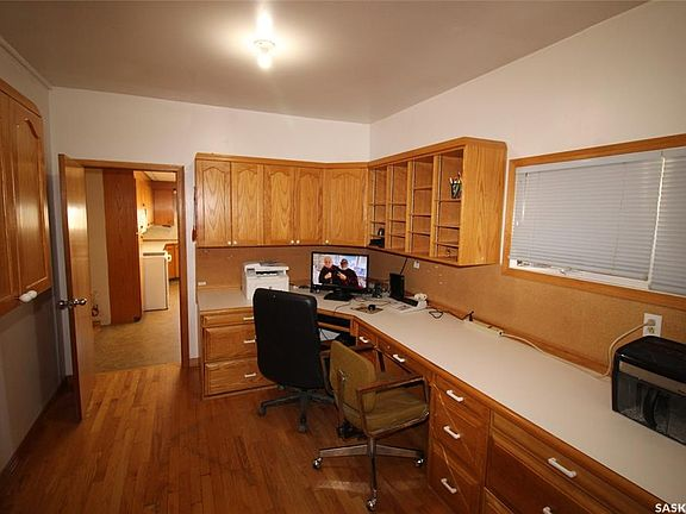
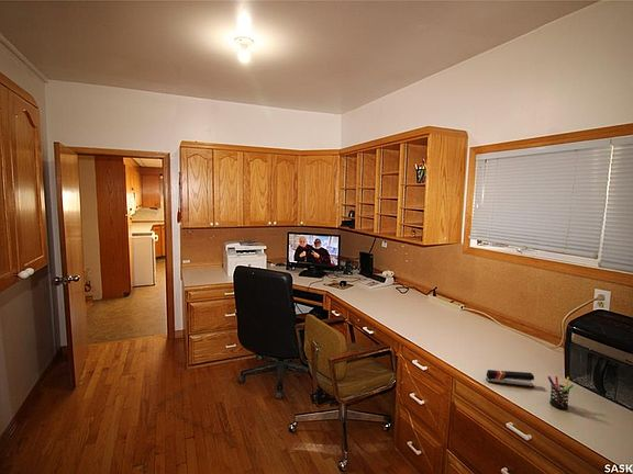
+ pen holder (560, 391)
+ stapler (509, 377)
